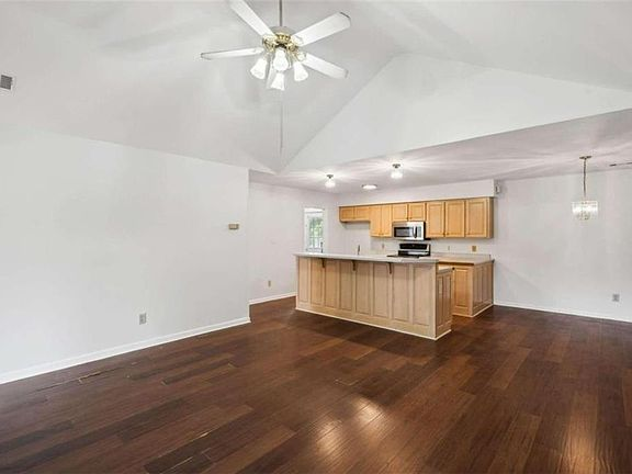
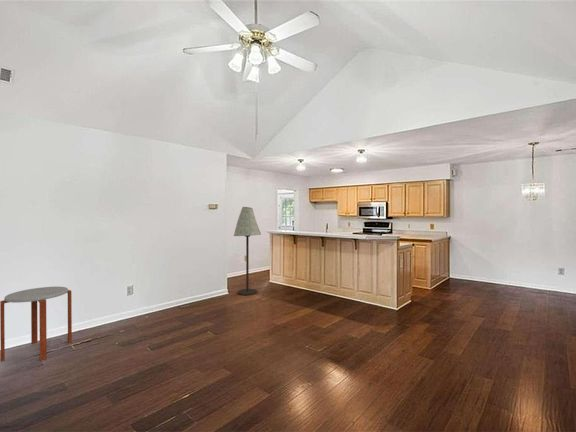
+ side table (39, 321)
+ floor lamp (247, 249)
